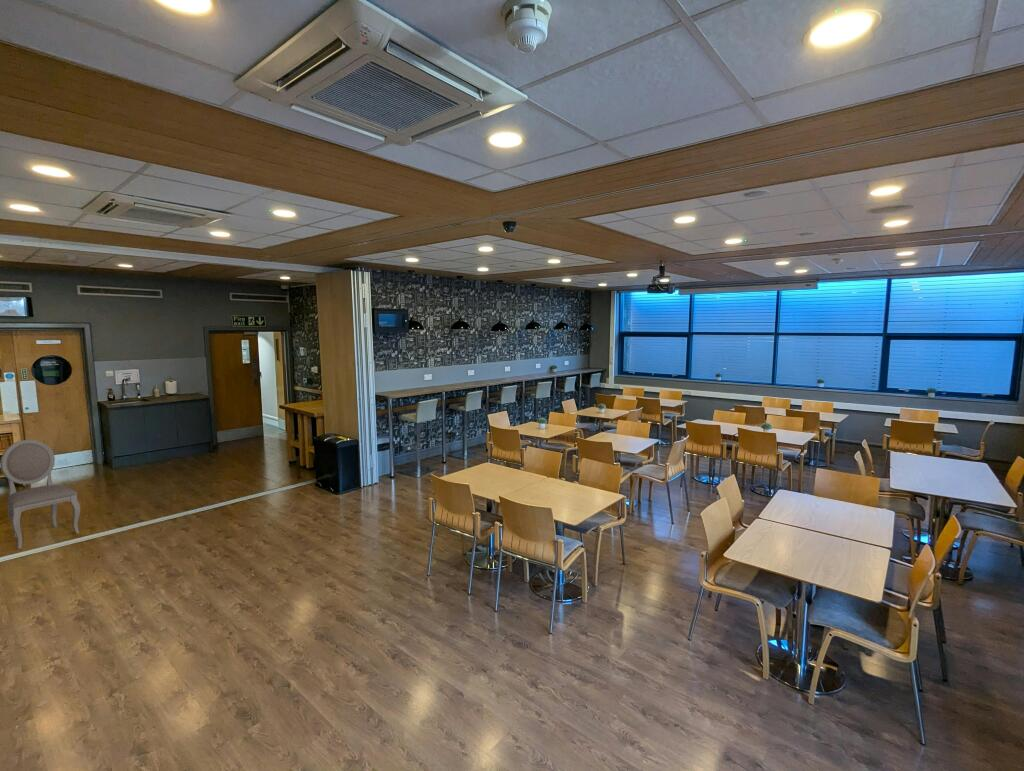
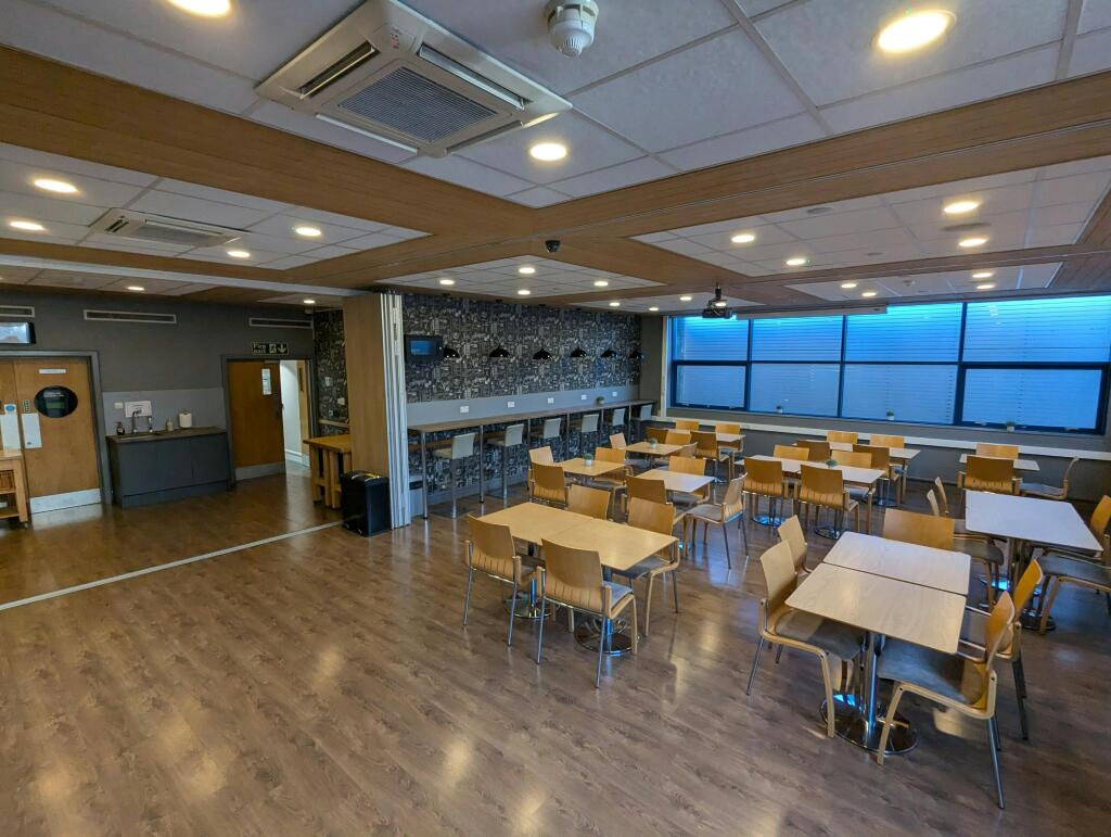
- dining chair (38, 490)
